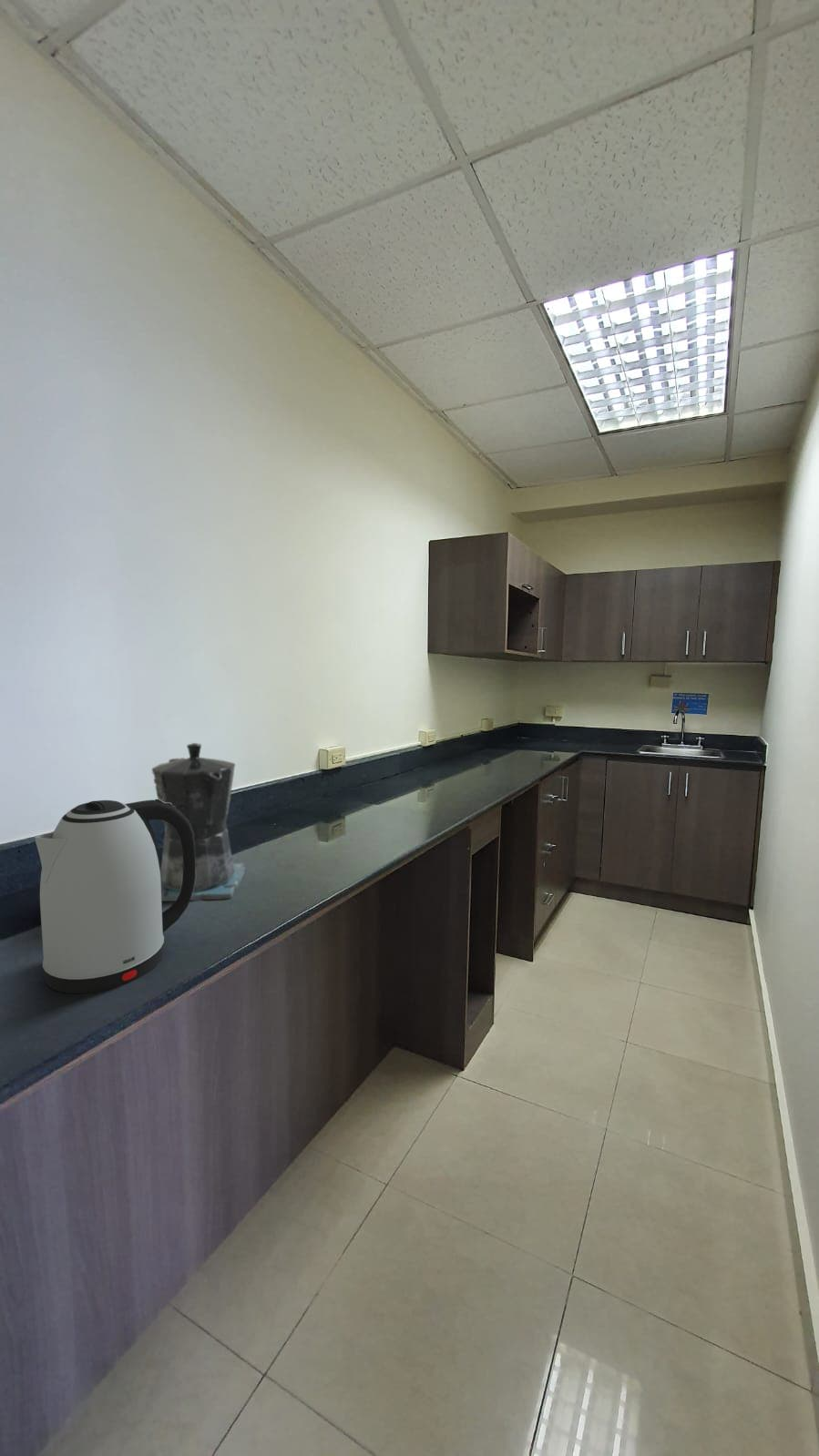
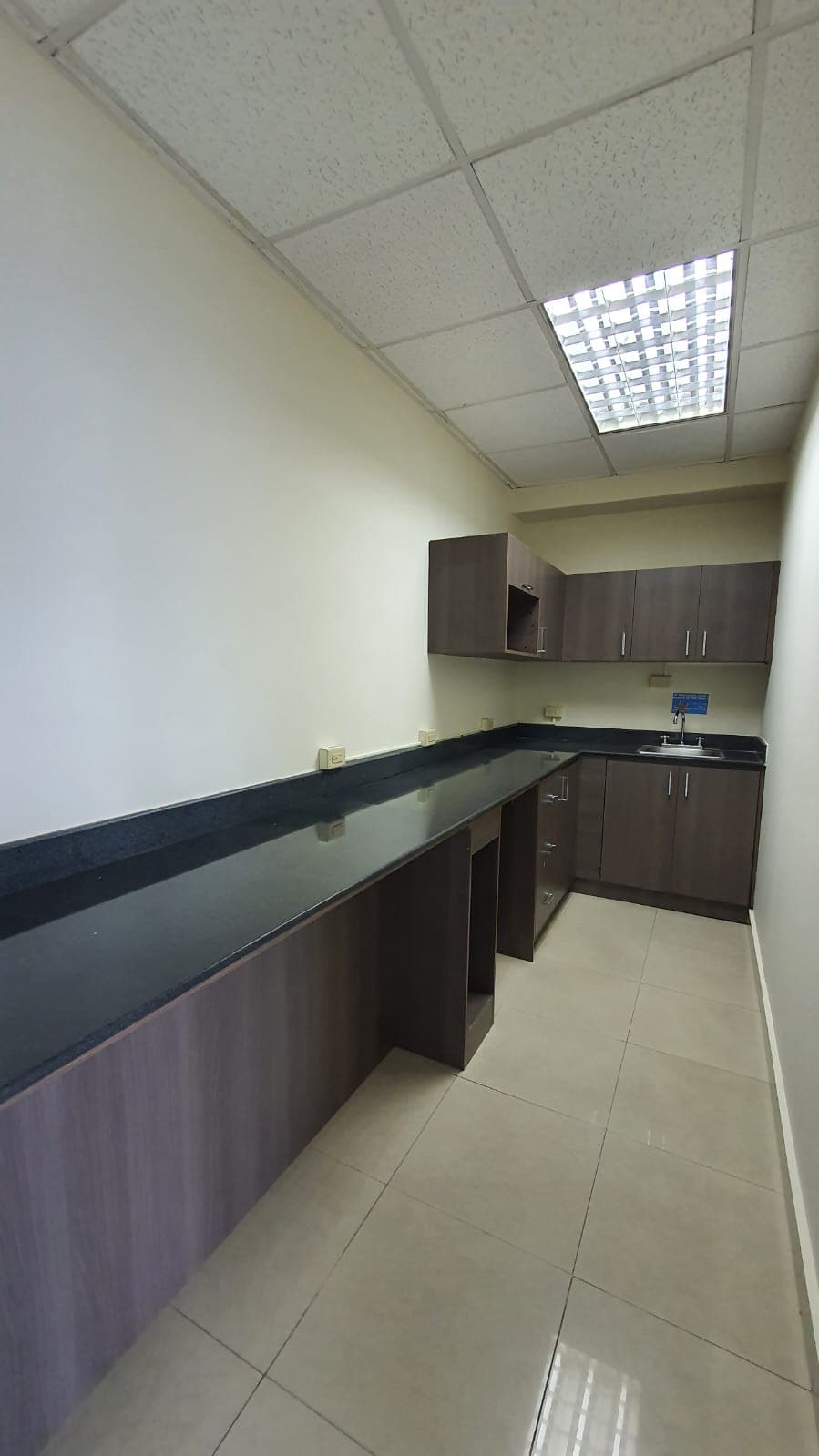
- kettle (124, 878)
- coffee maker (195, 814)
